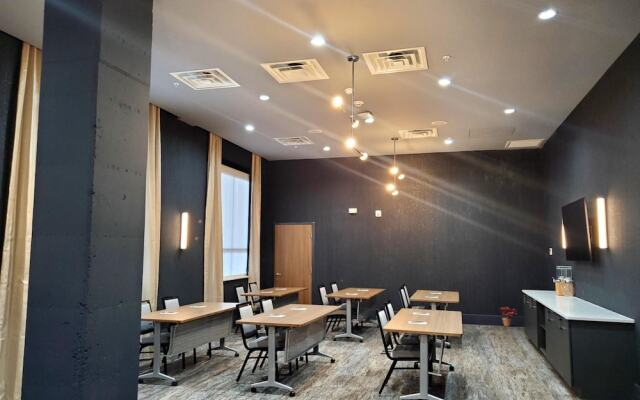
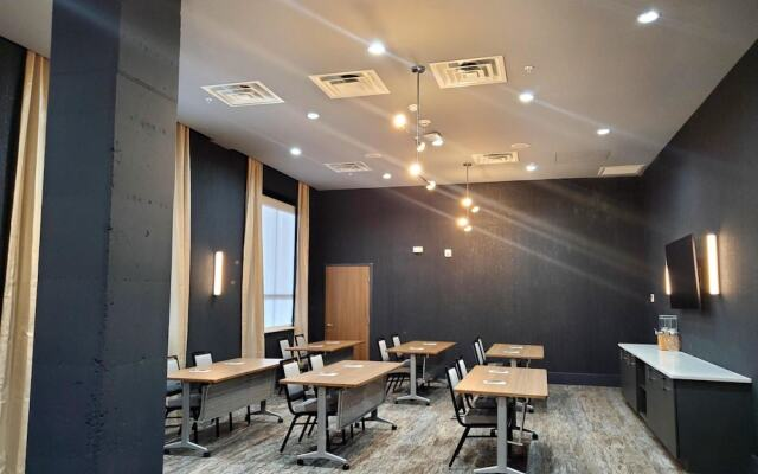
- potted plant (507, 316)
